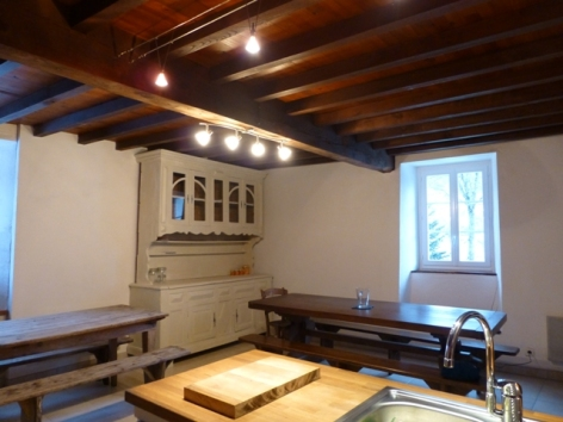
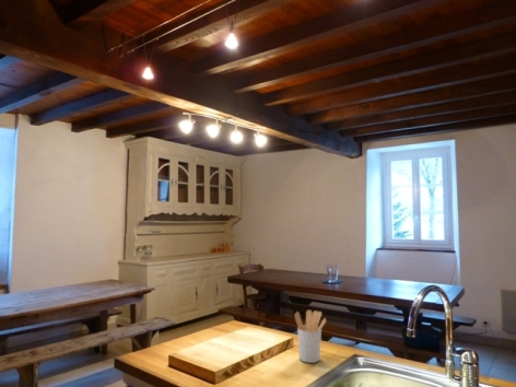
+ utensil holder (310, 333)
